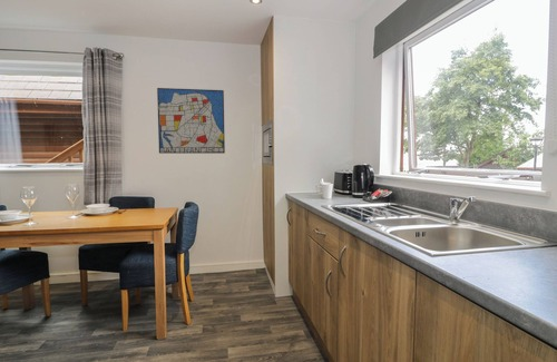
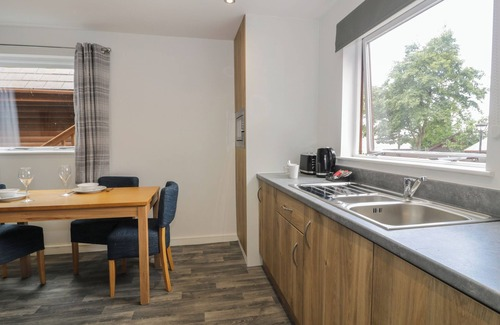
- wall art (192, 121)
